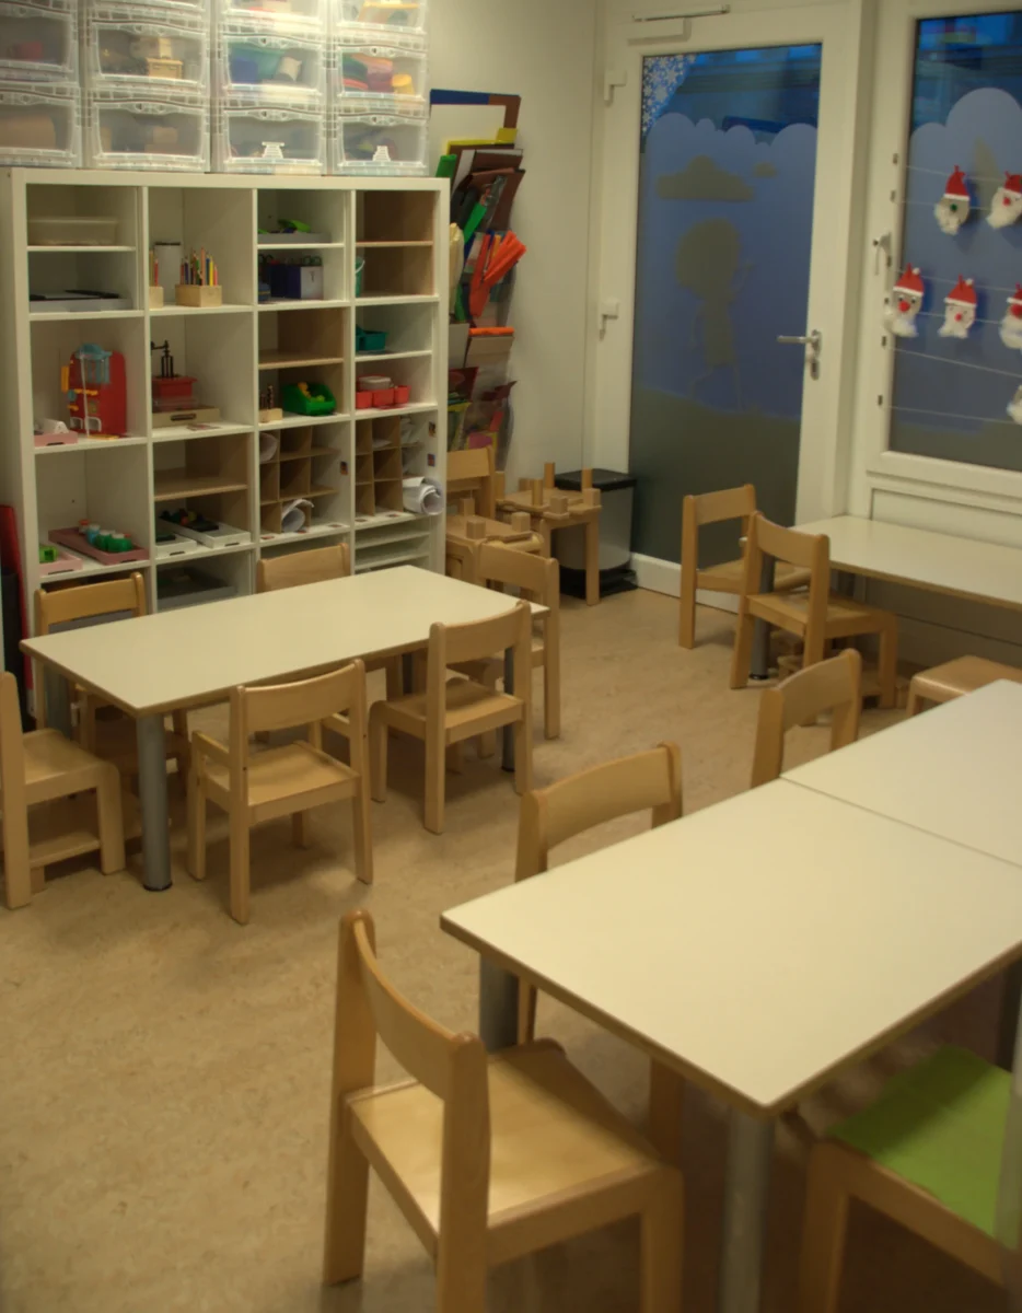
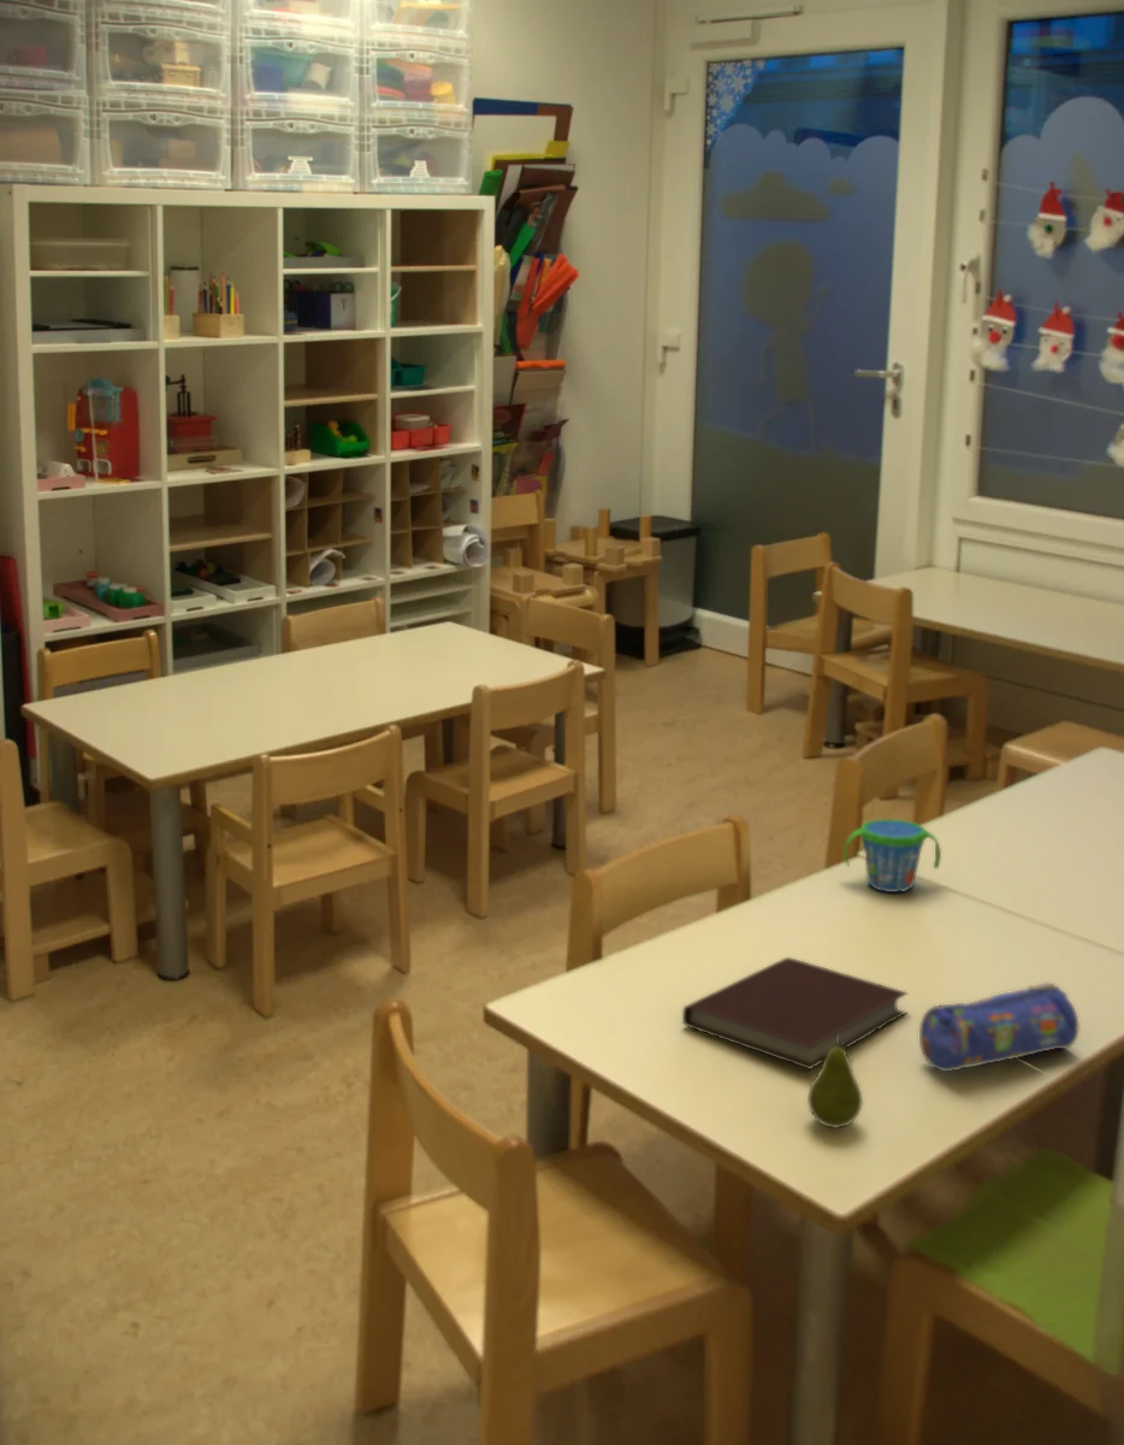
+ snack cup (892, 856)
+ fruit (835, 1079)
+ notebook (795, 1008)
+ pencil case (1000, 1025)
